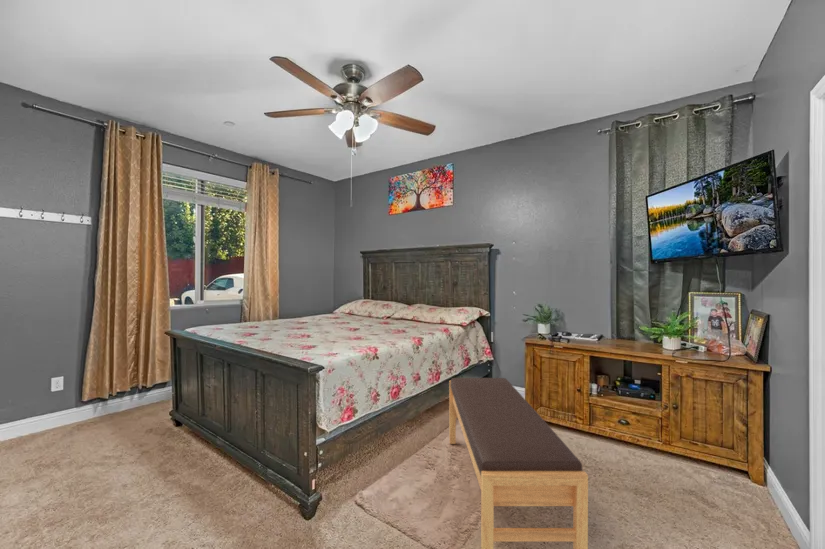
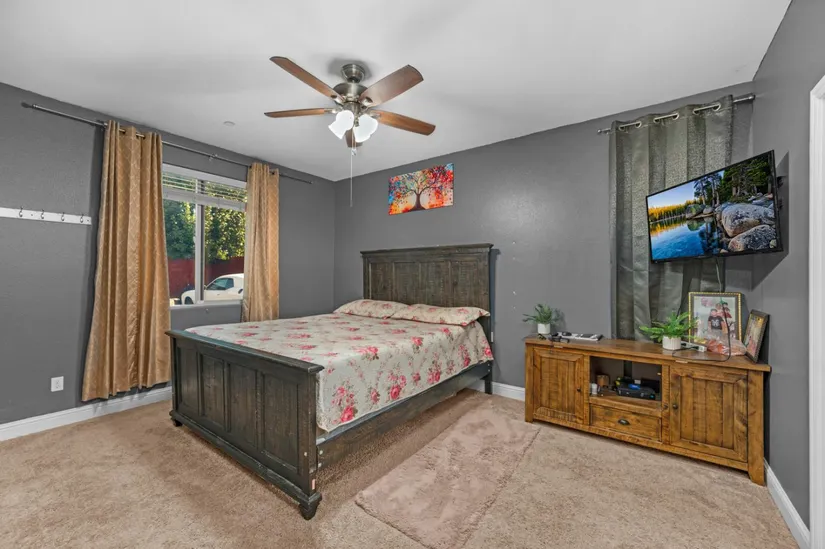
- bench (497, 450)
